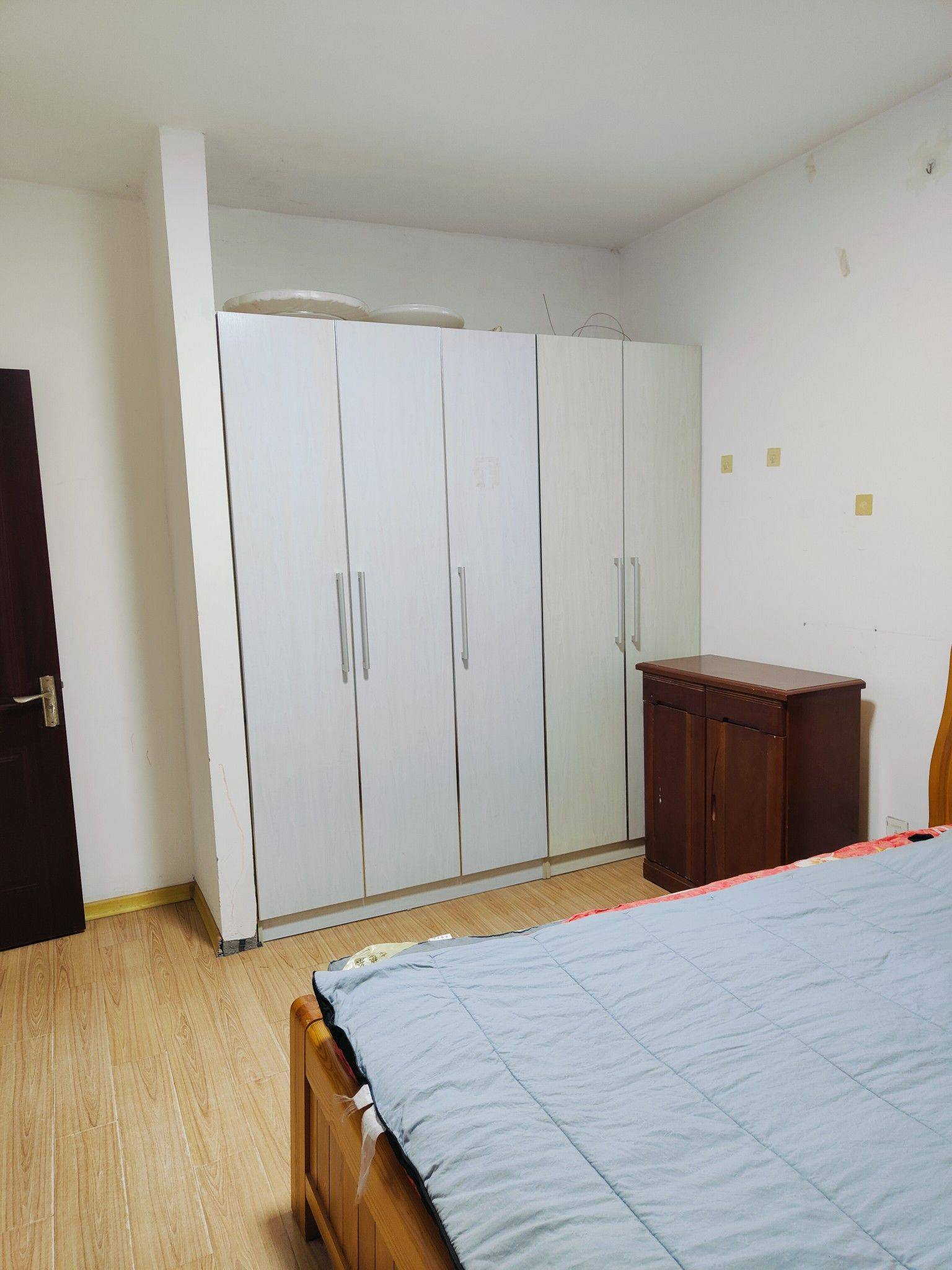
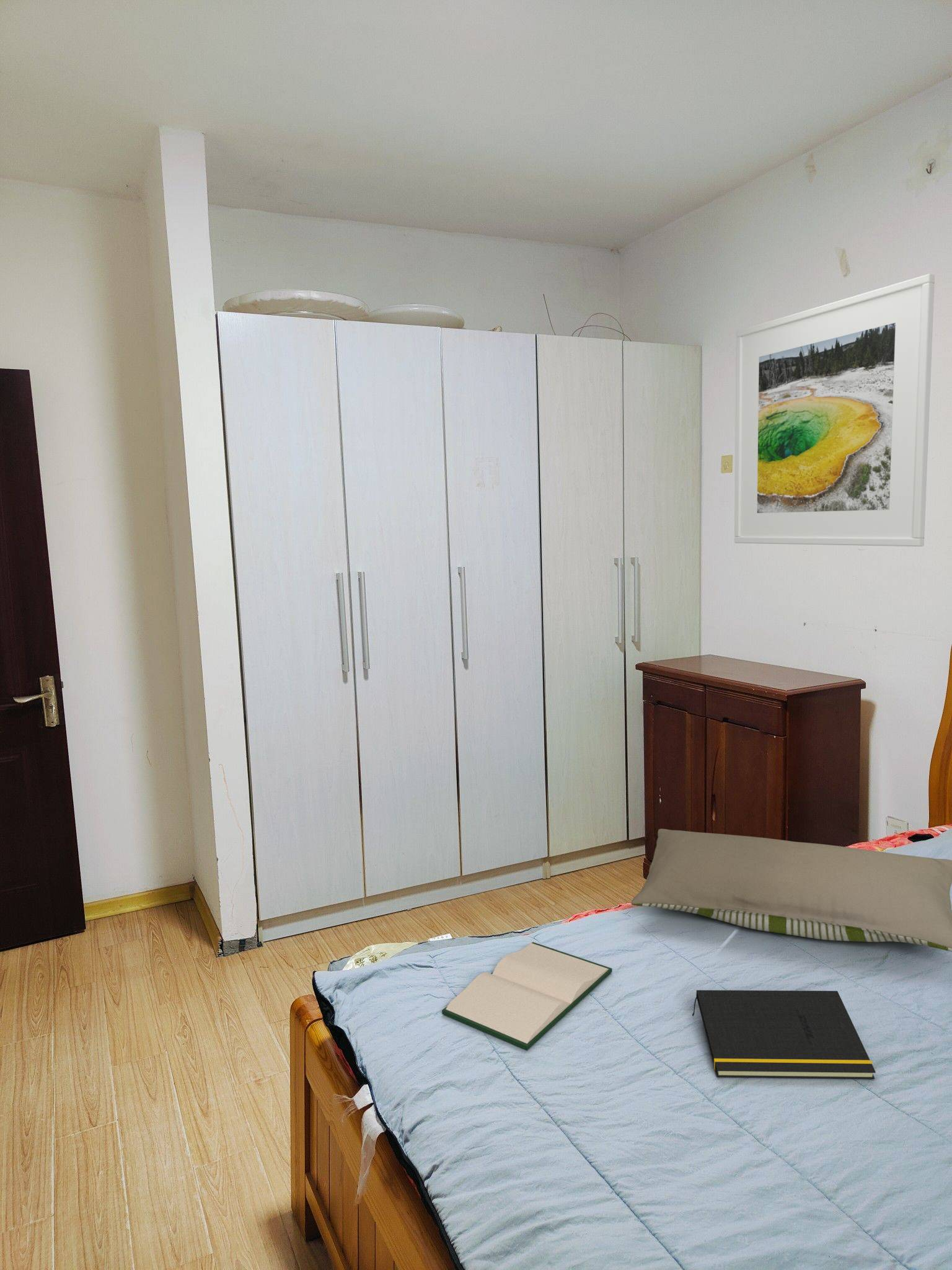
+ notepad (780, 1031)
+ hardback book (530, 985)
+ pillow (793, 884)
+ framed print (820, 427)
